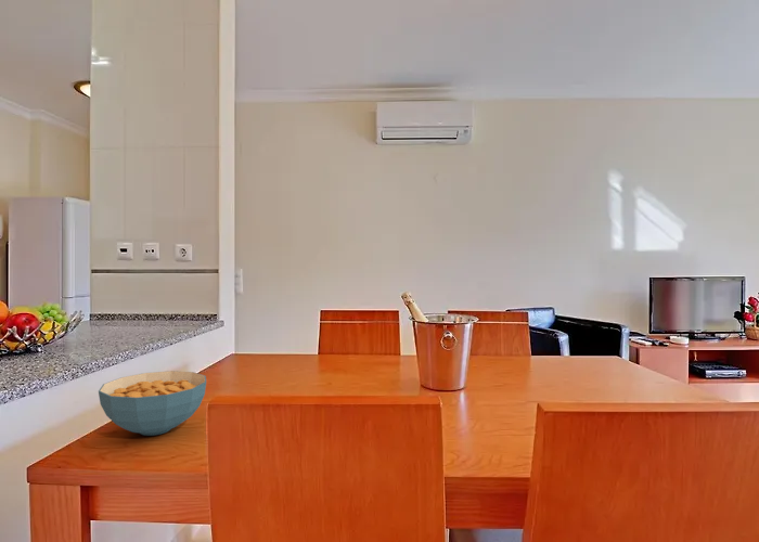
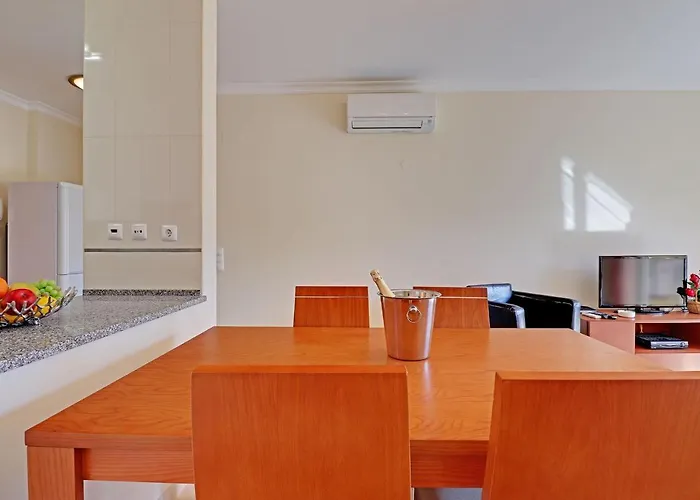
- cereal bowl (155, 405)
